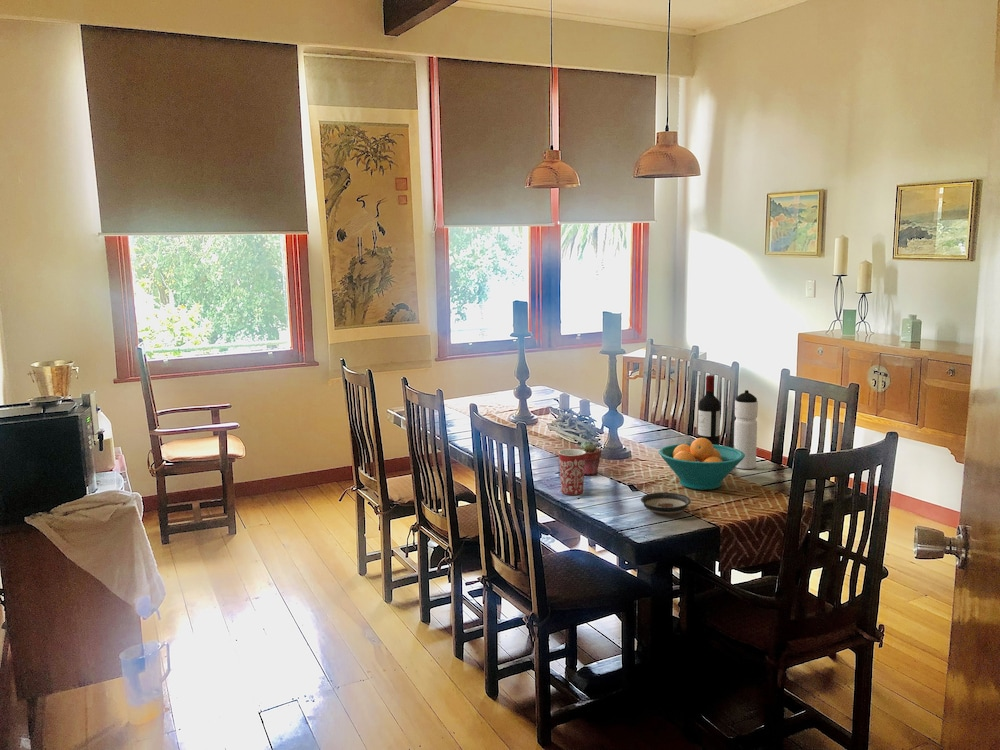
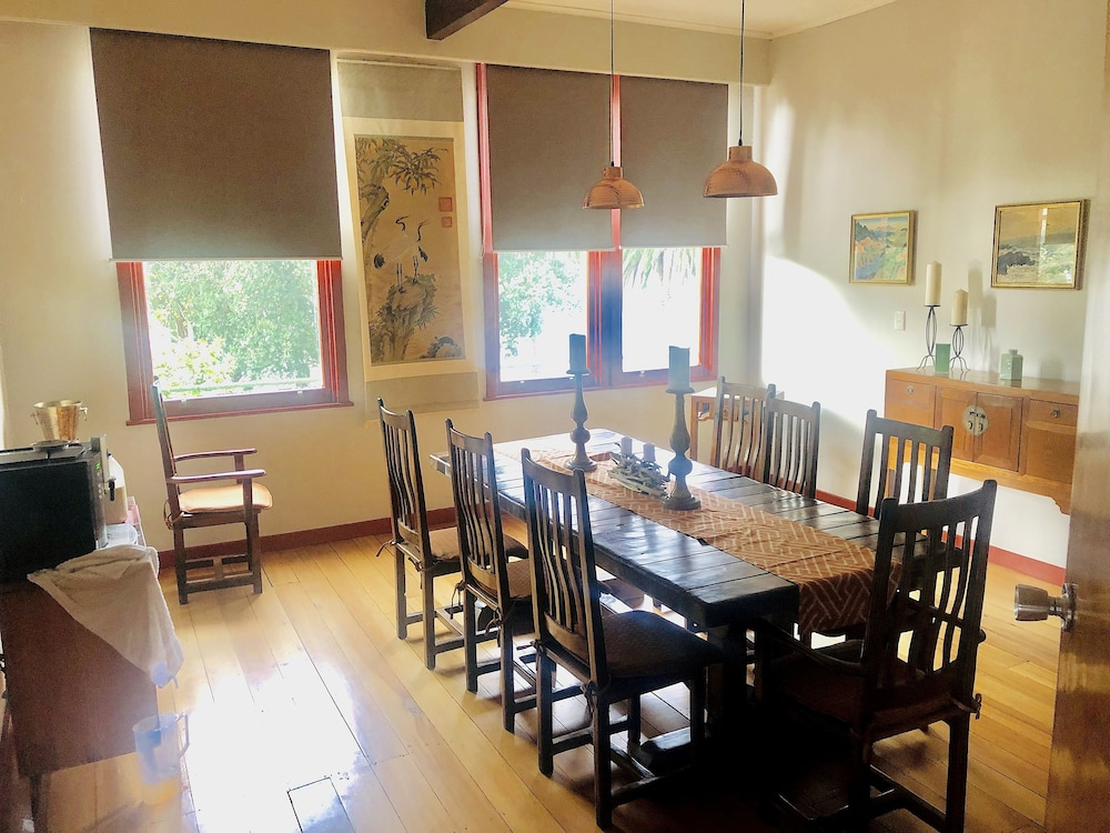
- fruit bowl (701, 461)
- mug (570, 470)
- water bottle (745, 428)
- wine bottle (709, 414)
- potted succulent (588, 456)
- saucer (665, 505)
